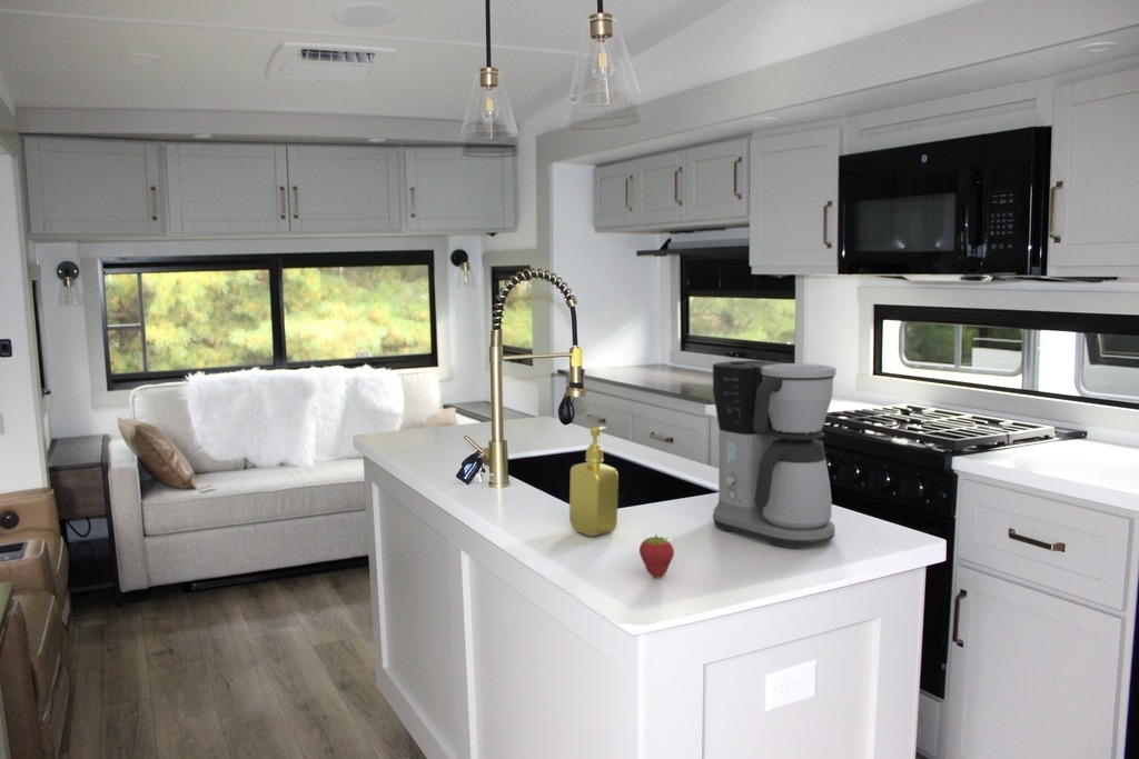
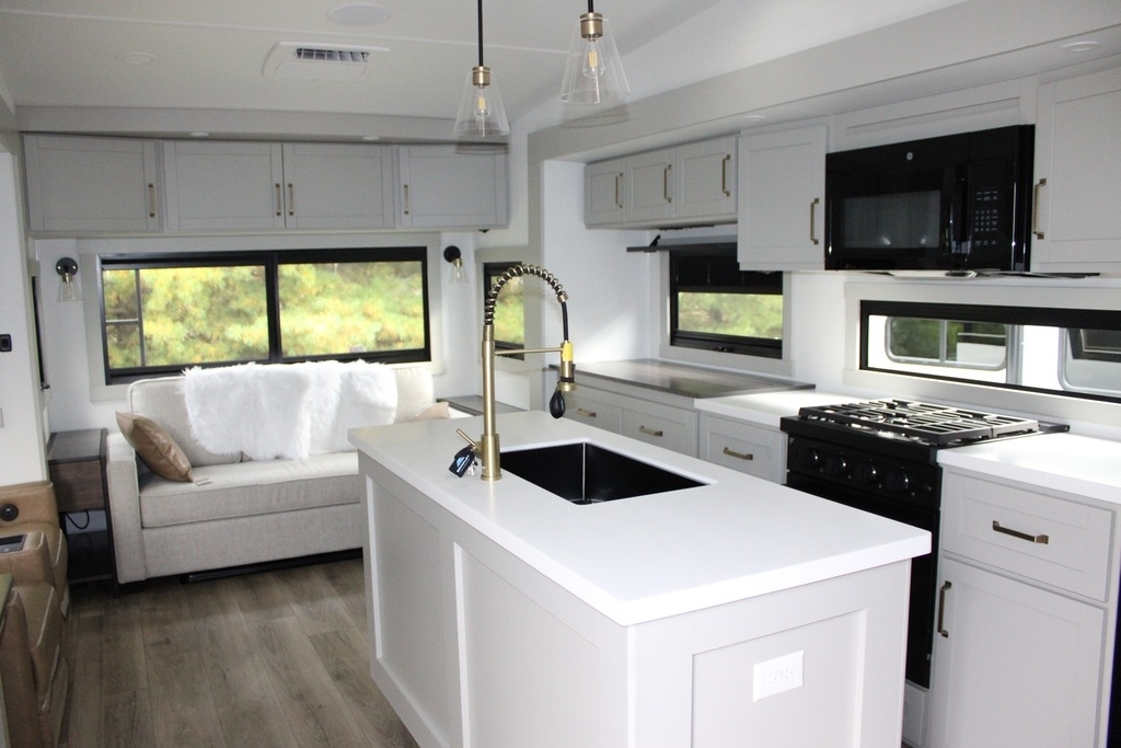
- fruit (656, 556)
- coffee maker (765, 448)
- soap dispenser (593, 479)
